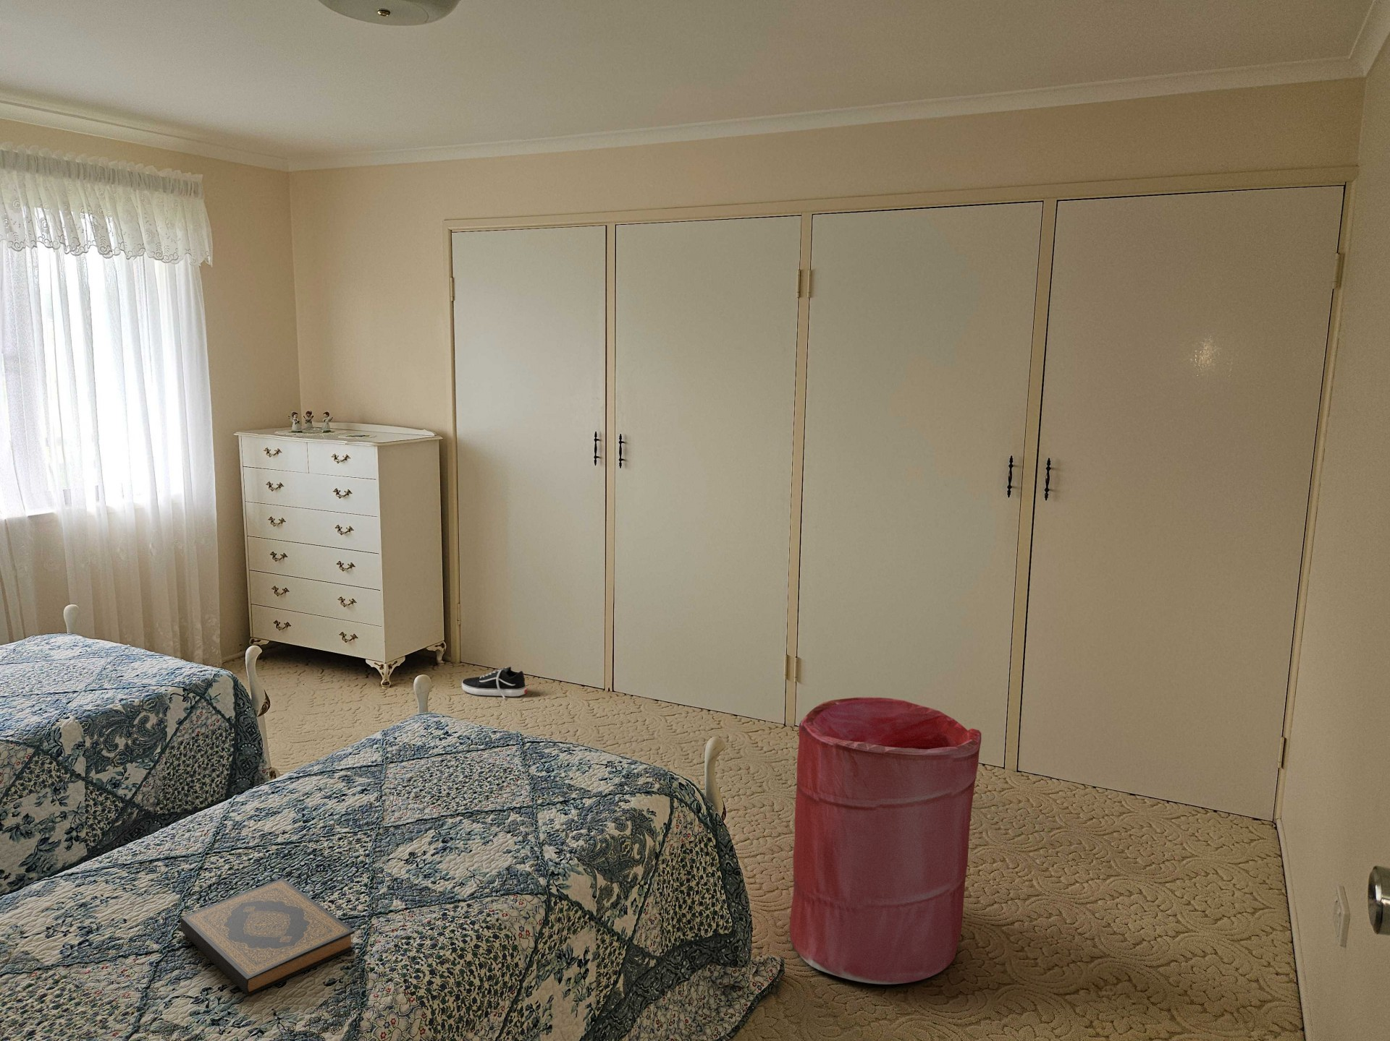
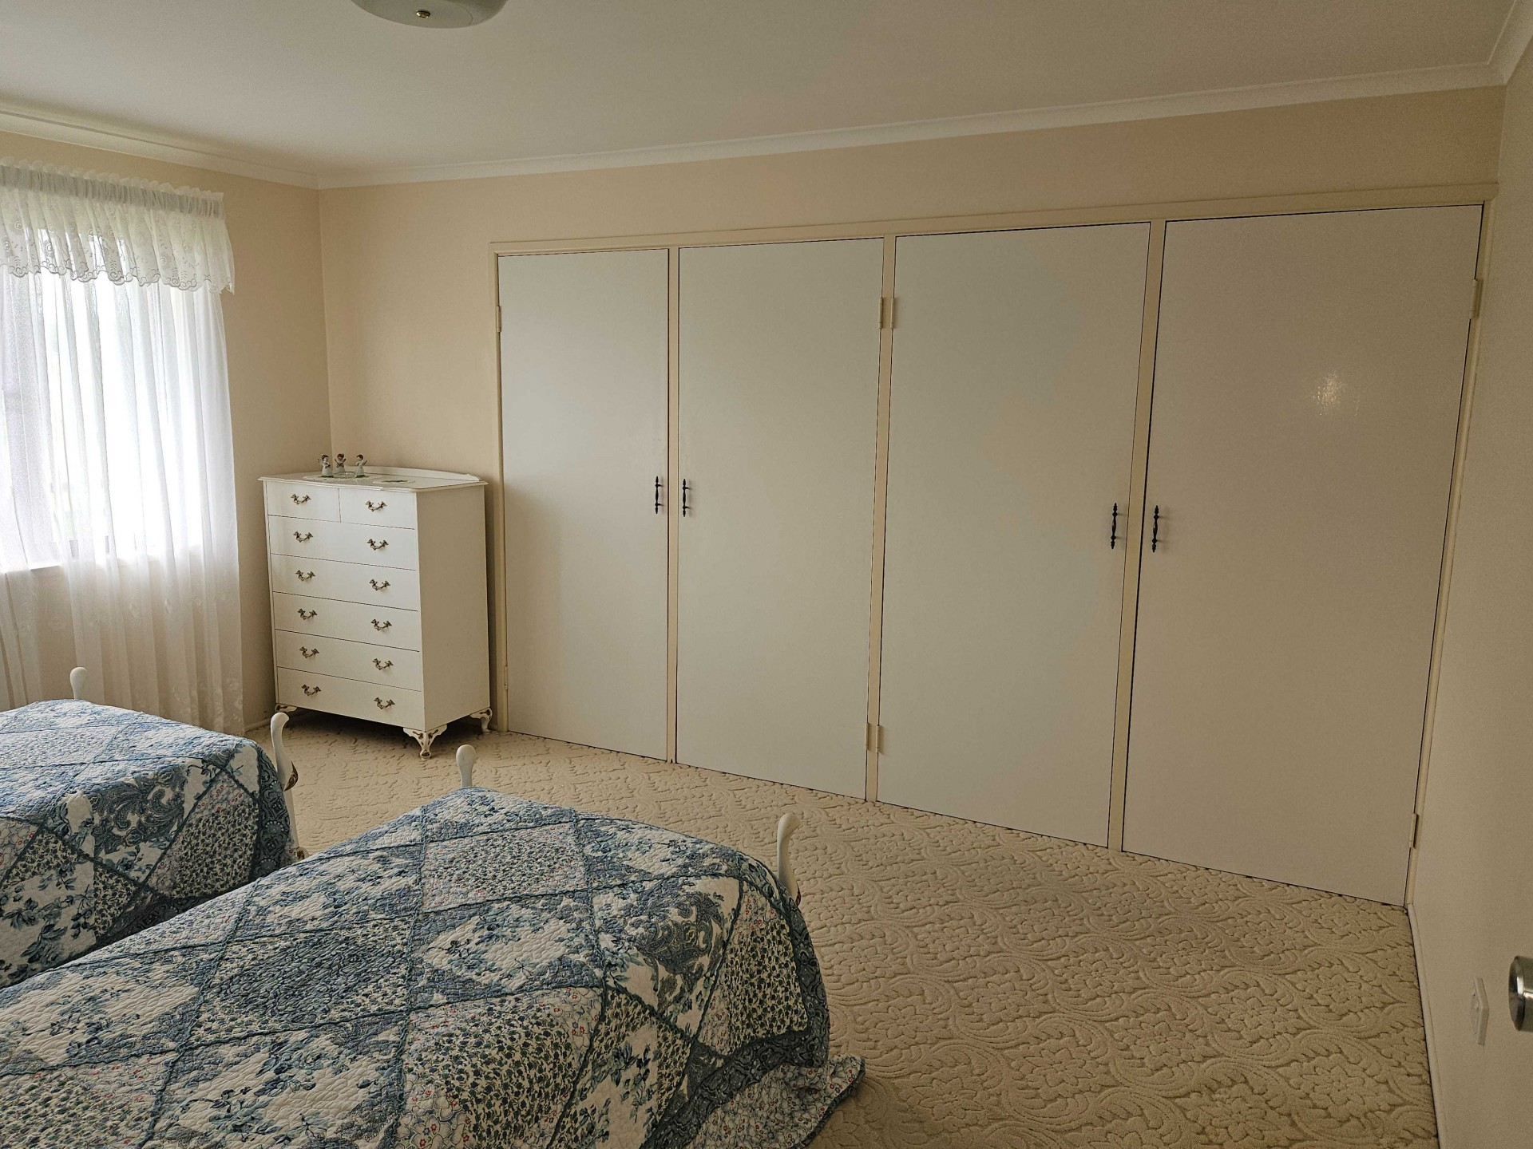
- hardback book (266, 932)
- laundry hamper (883, 828)
- shoe (495, 678)
